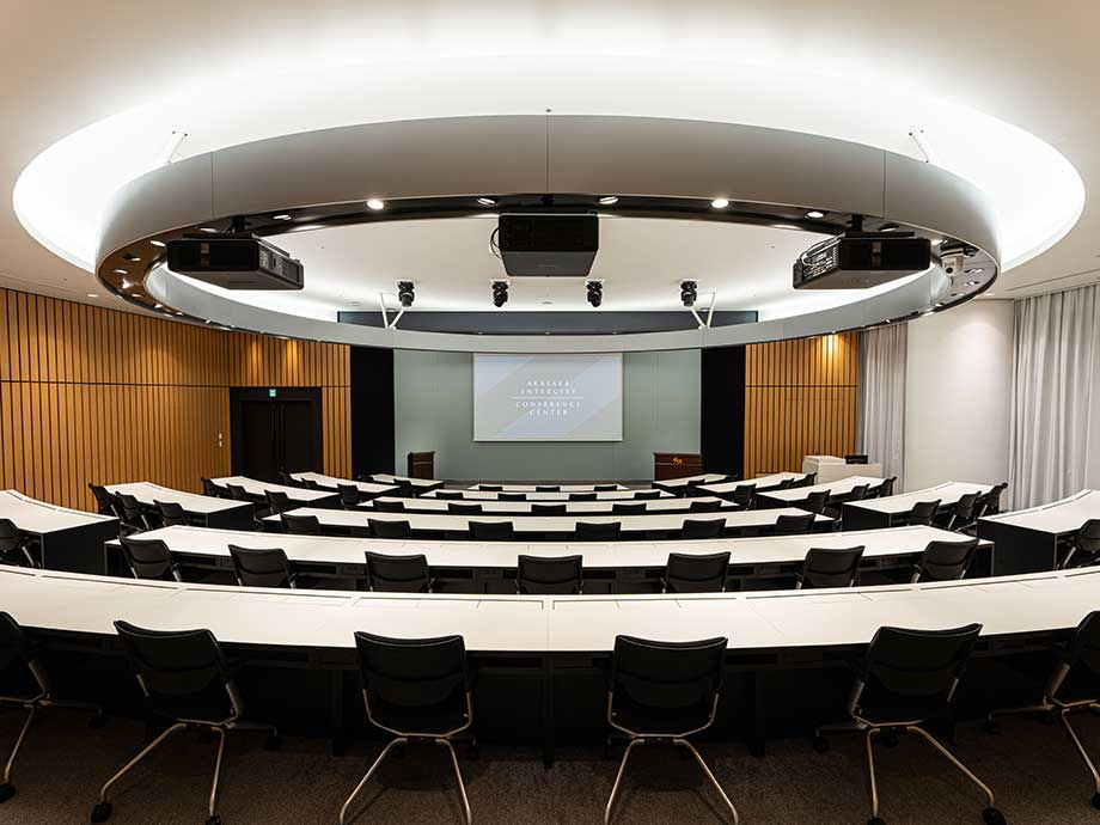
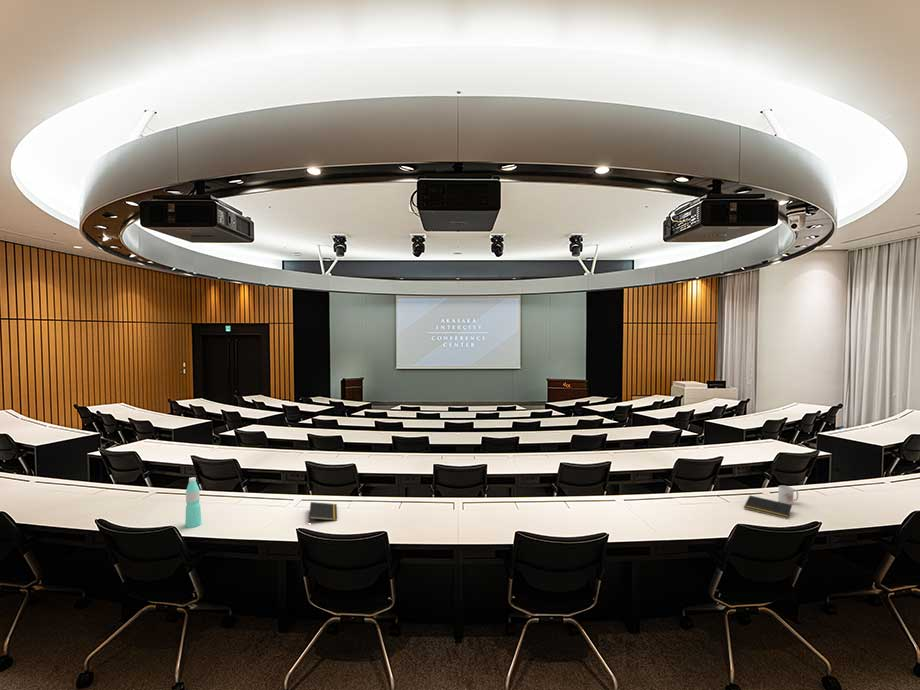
+ notepad (323, 511)
+ water bottle (192, 501)
+ mug (788, 494)
+ notepad (767, 506)
